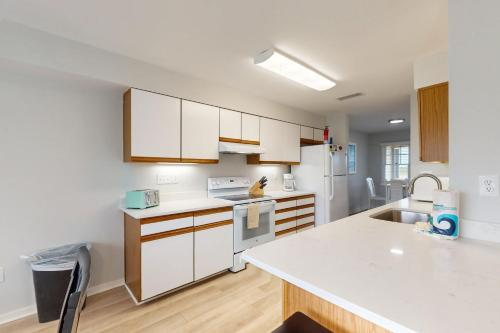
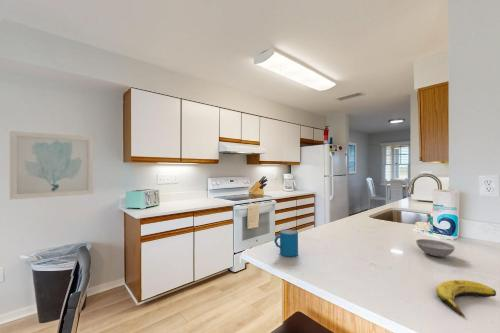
+ wall art (55, 165)
+ bowl (434, 249)
+ banana (461, 293)
+ mug (285, 243)
